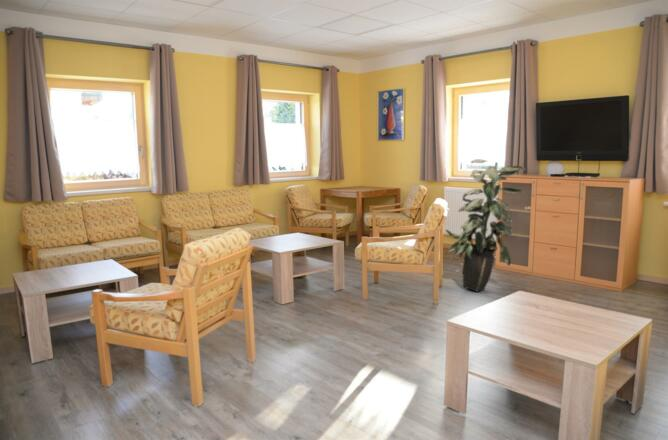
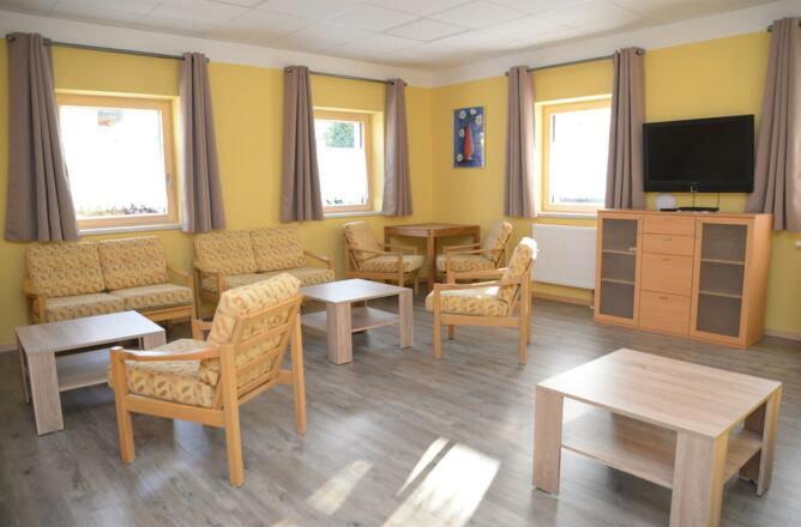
- indoor plant (484, 225)
